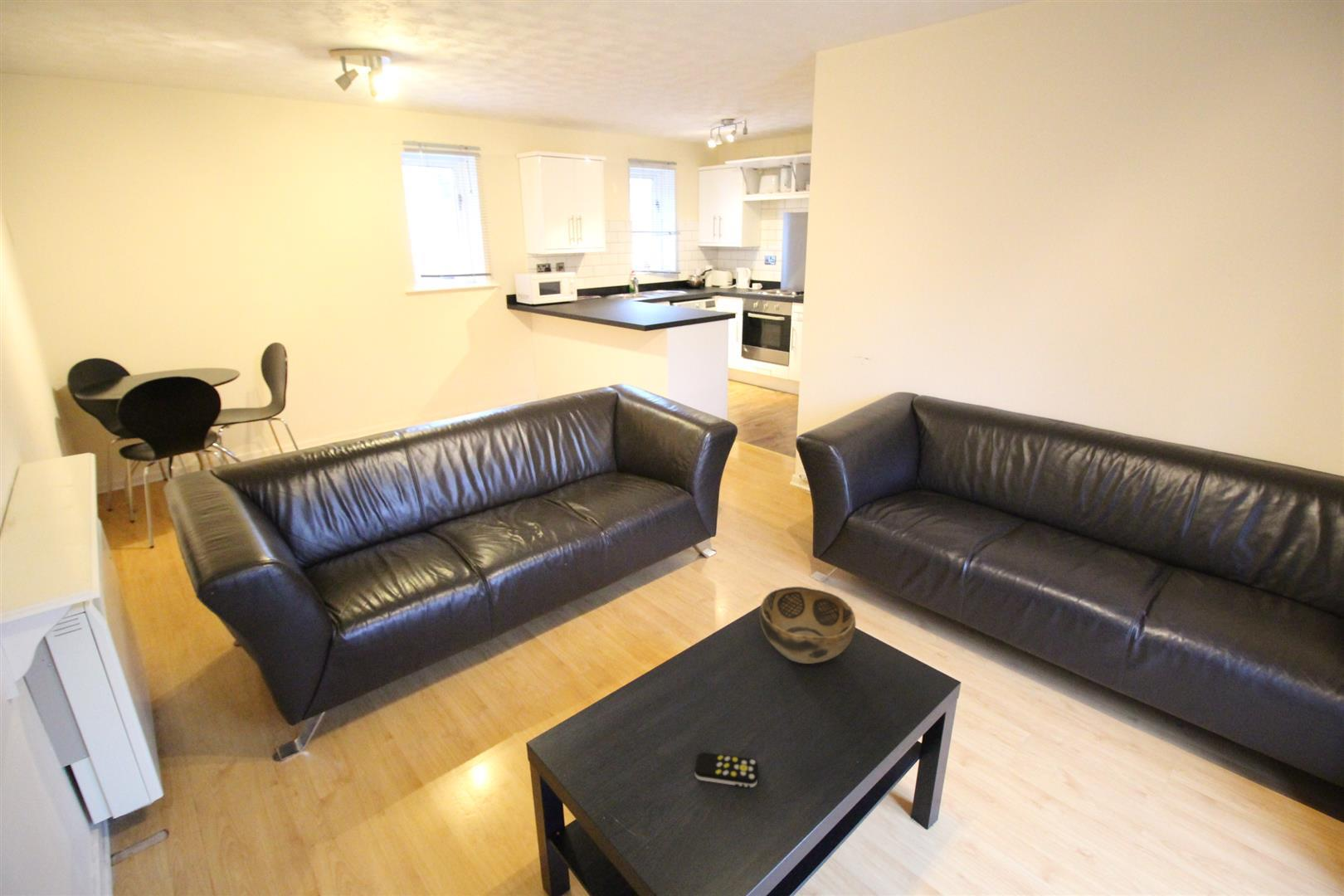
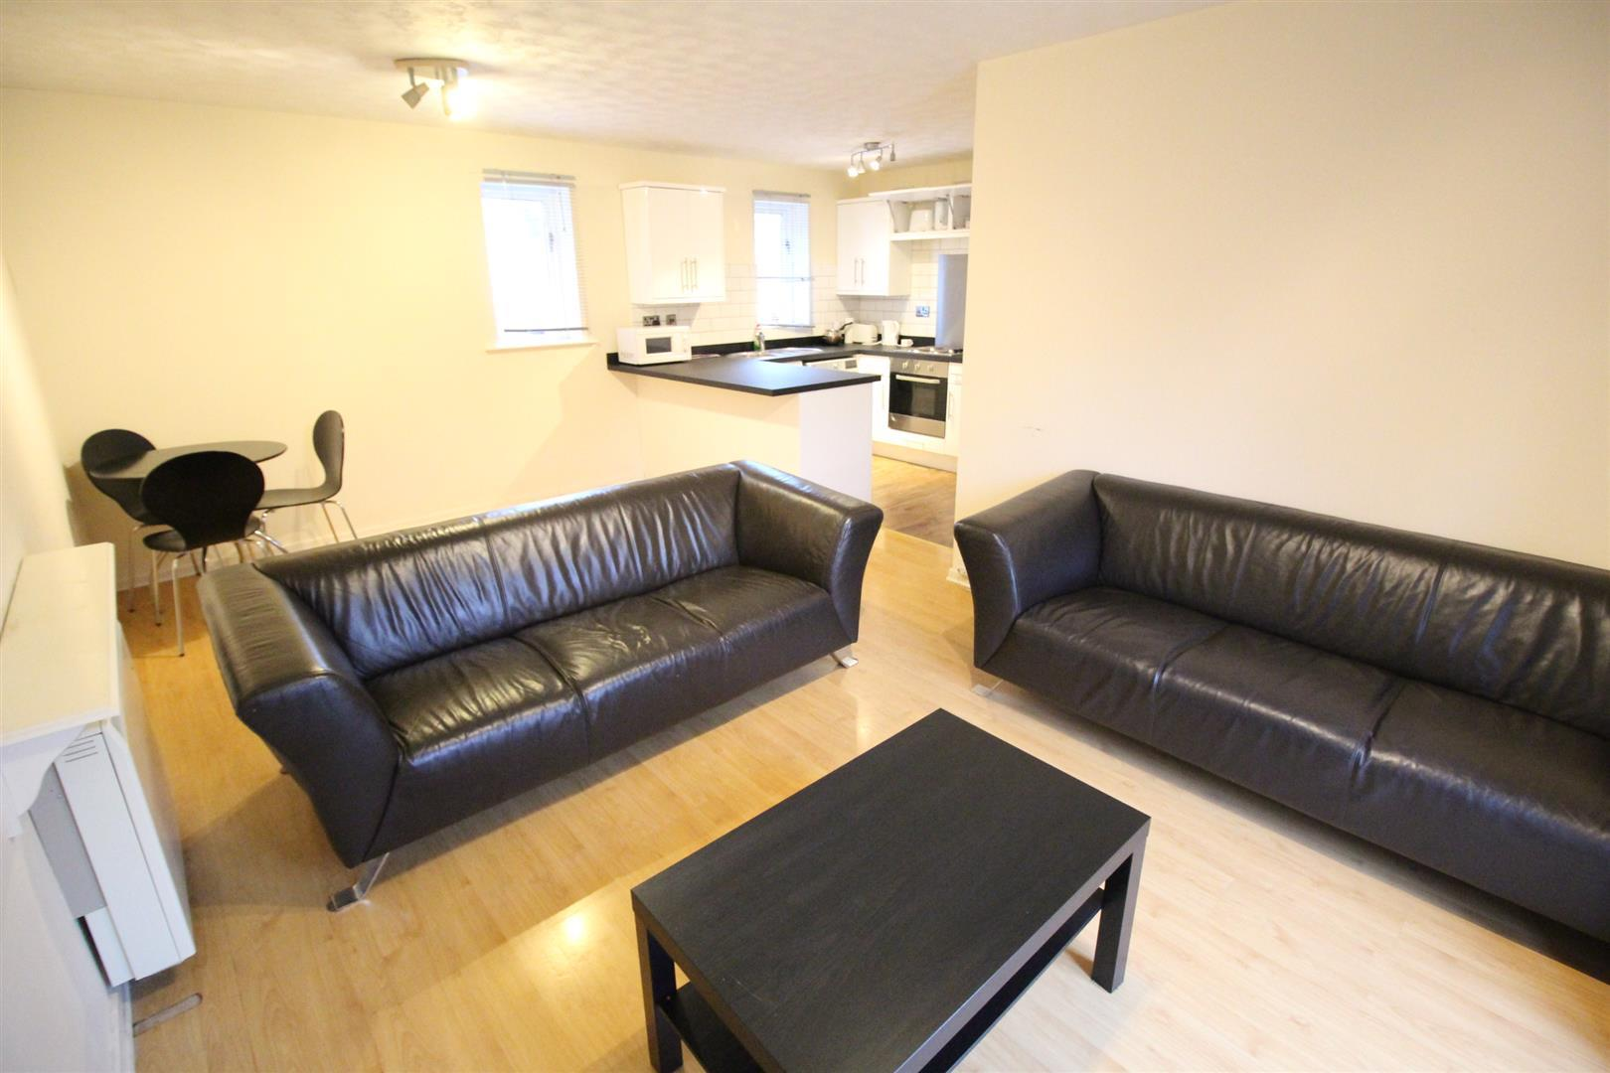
- remote control (726, 769)
- decorative bowl (806, 631)
